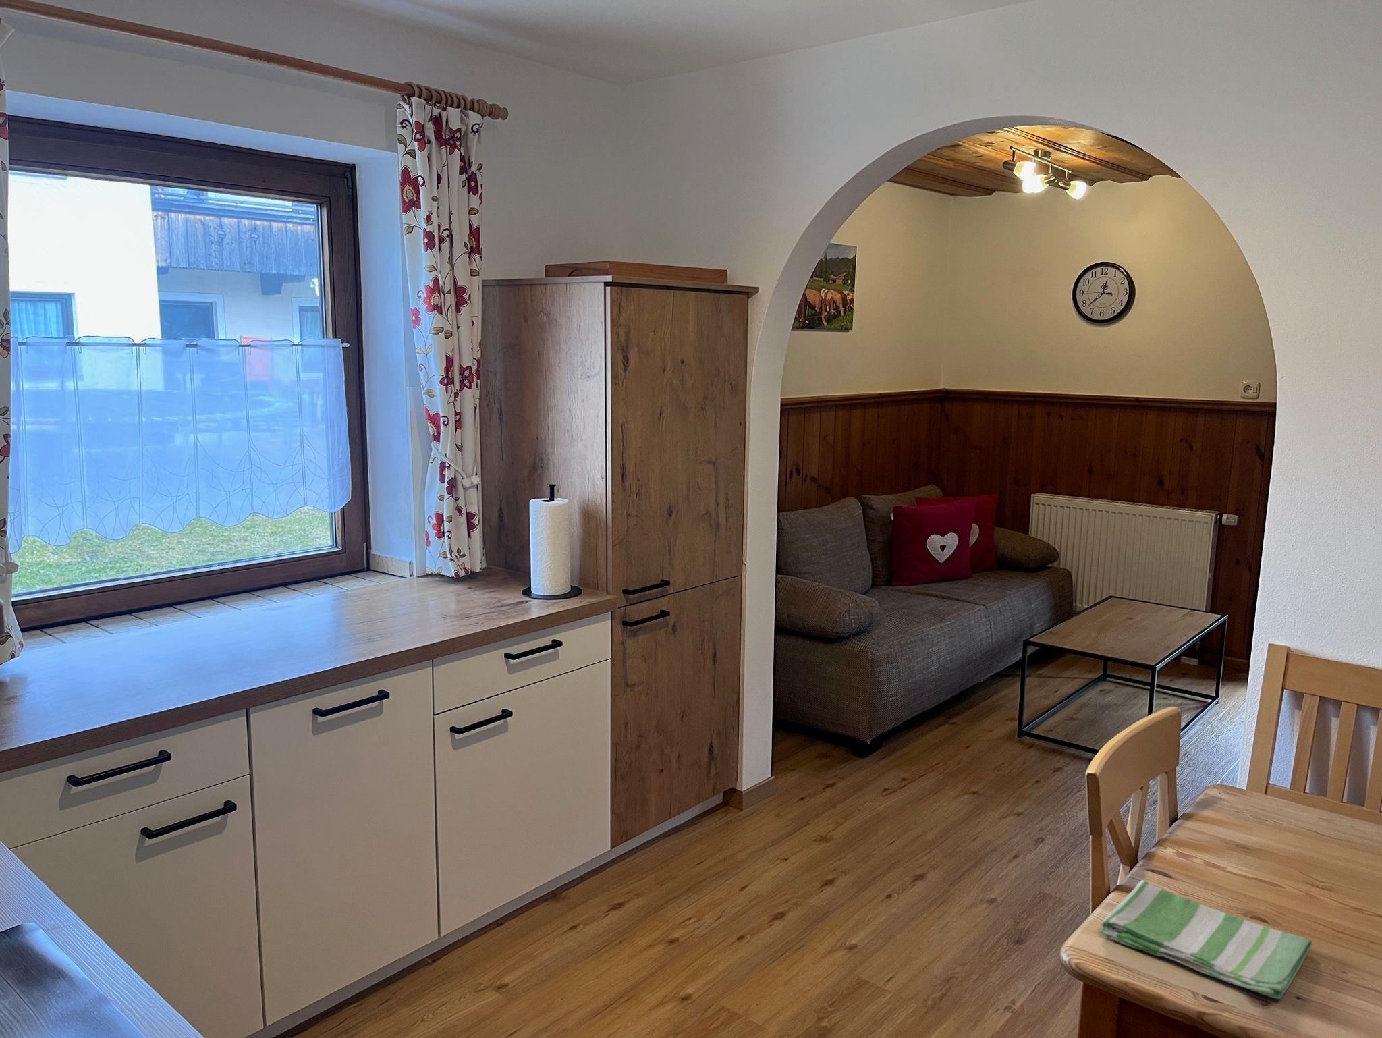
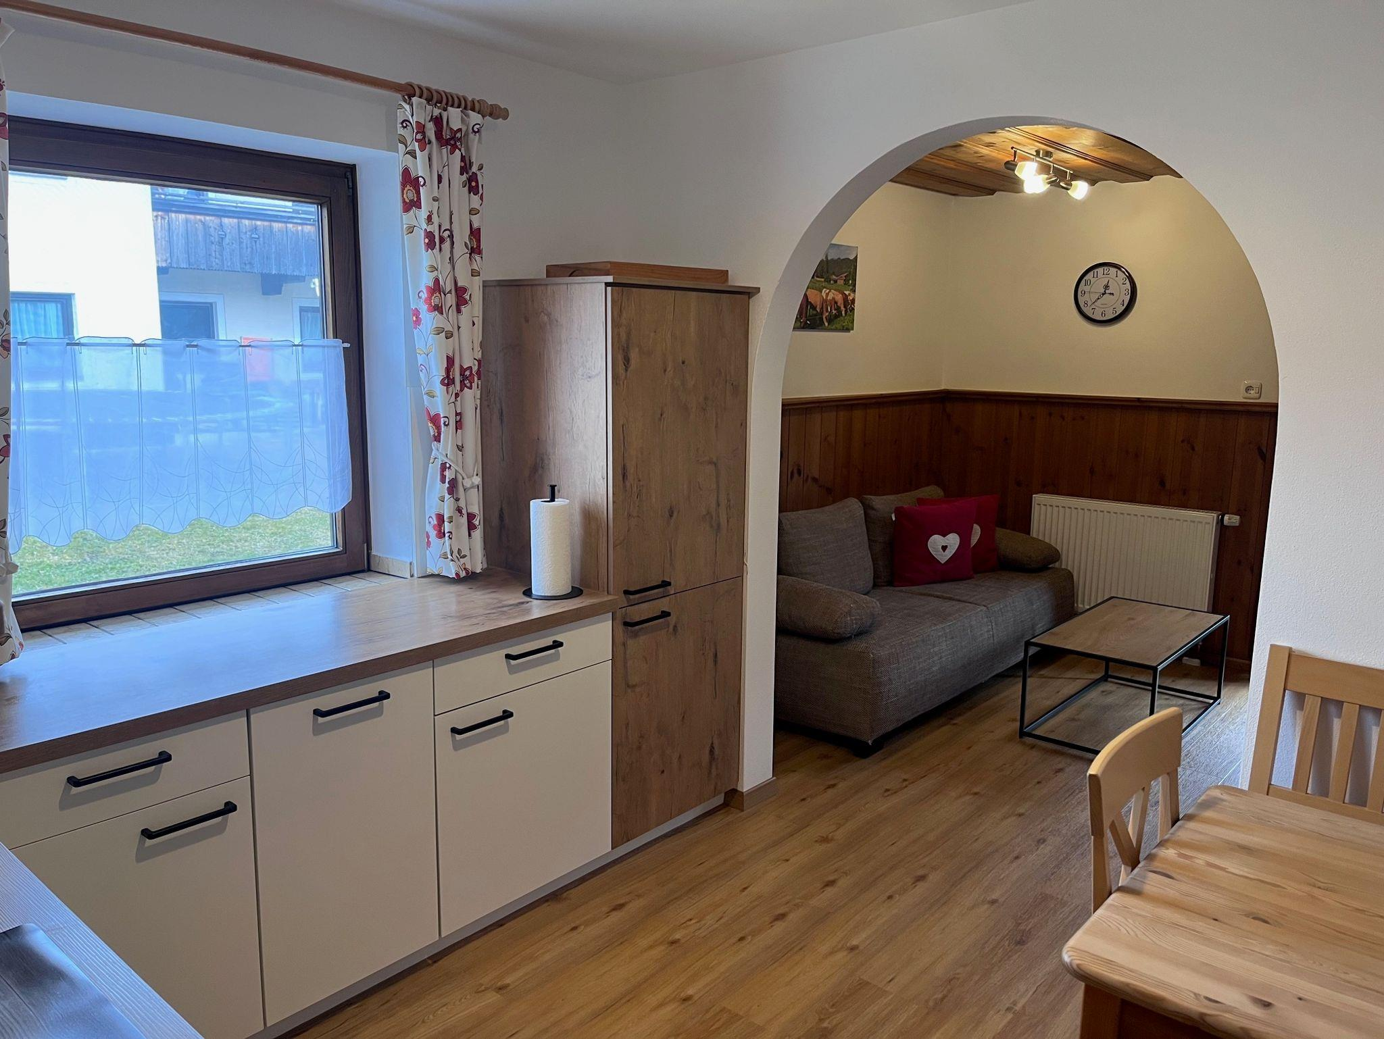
- dish towel (1204, 934)
